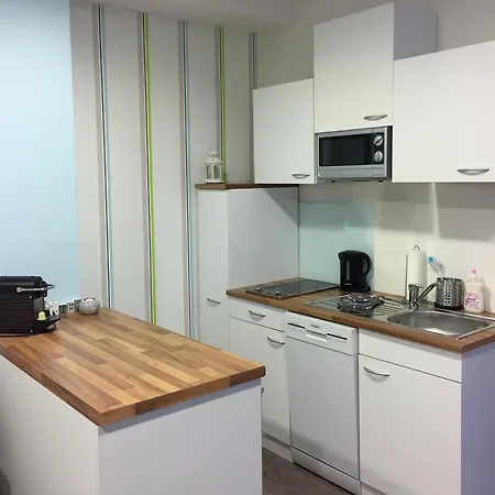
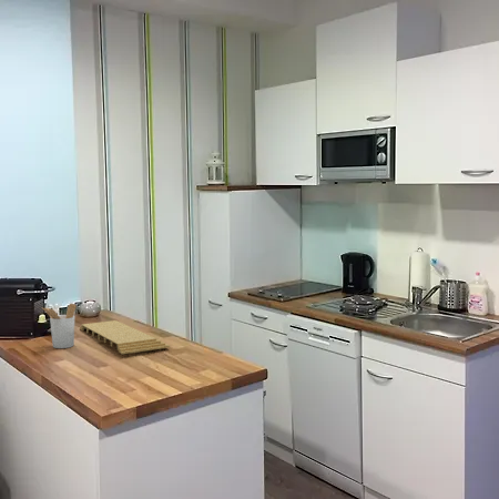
+ utensil holder (58, 325)
+ cutting board (121, 334)
